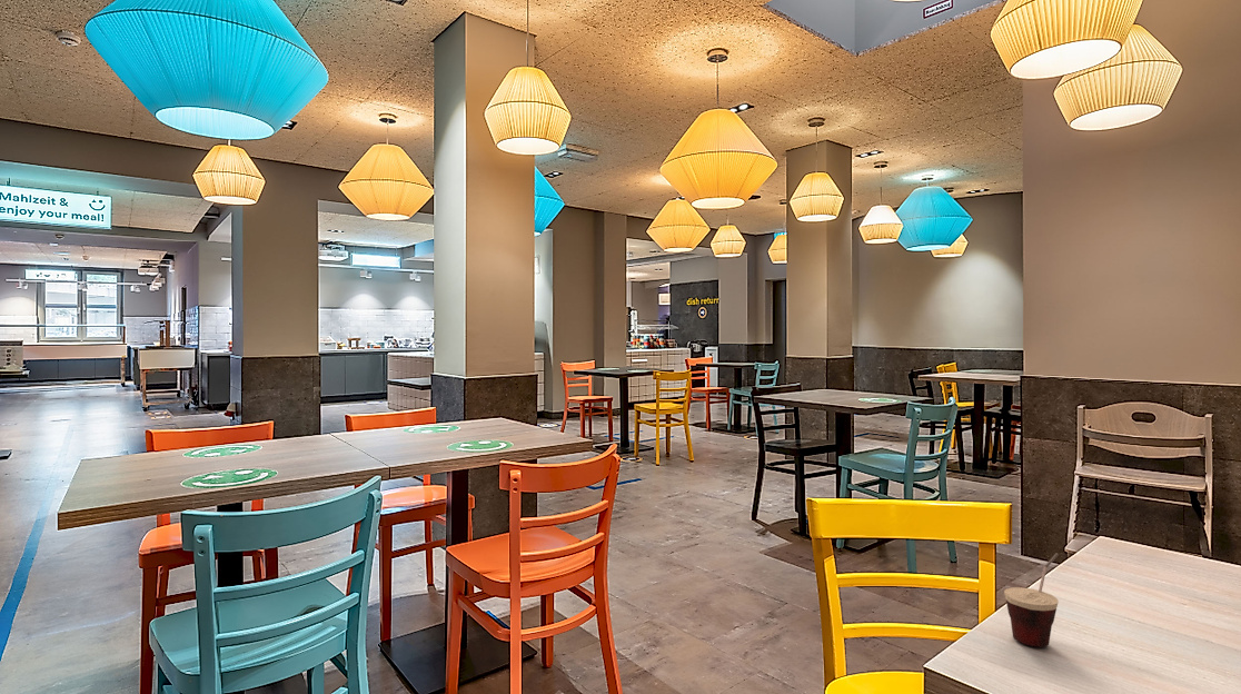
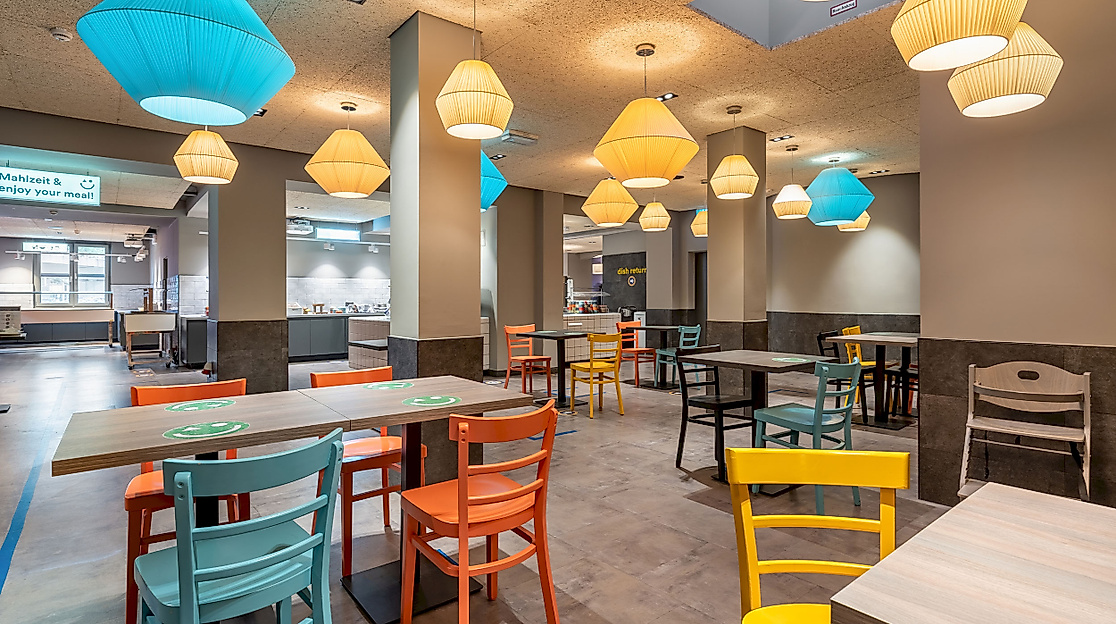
- cup (1039, 598)
